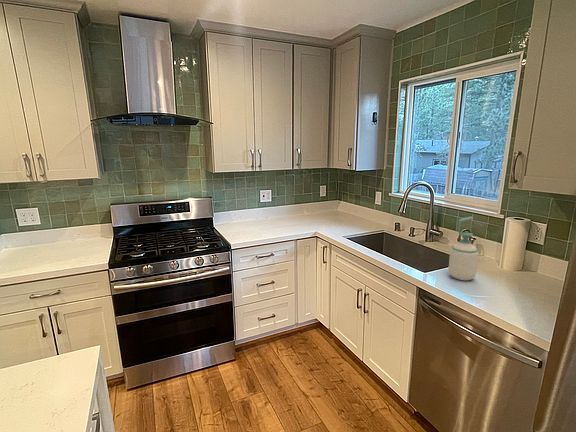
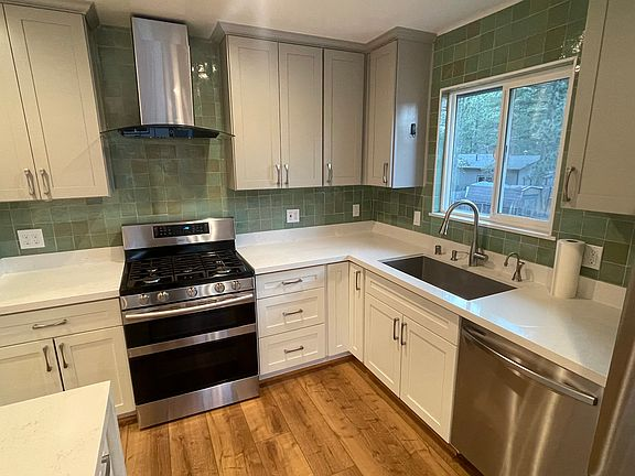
- soap bottle (464, 247)
